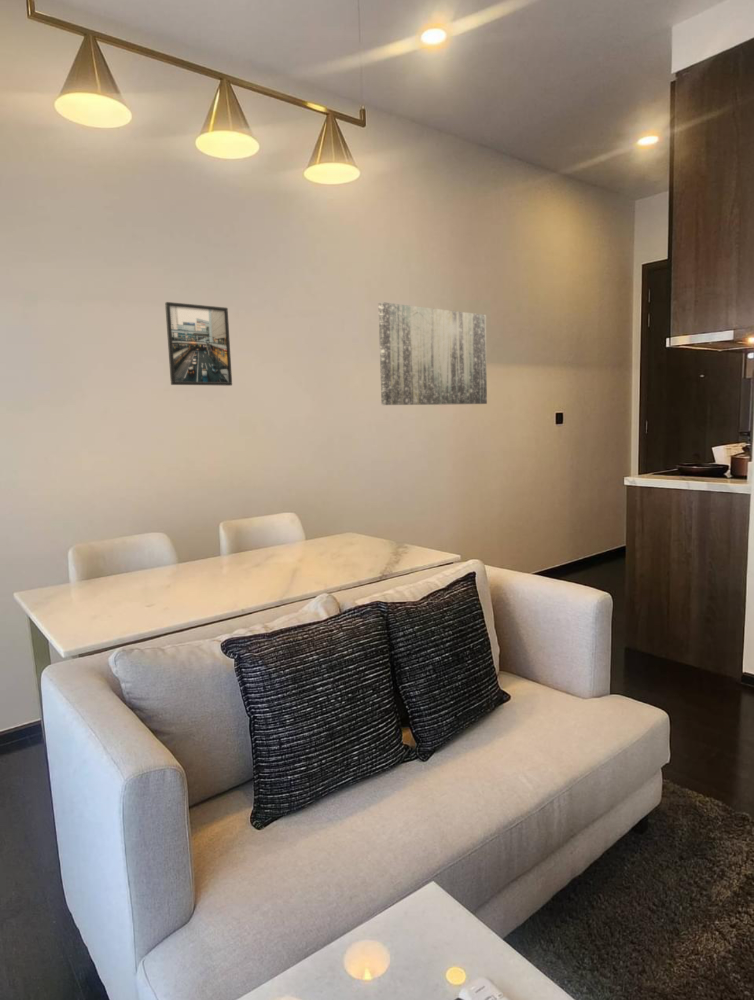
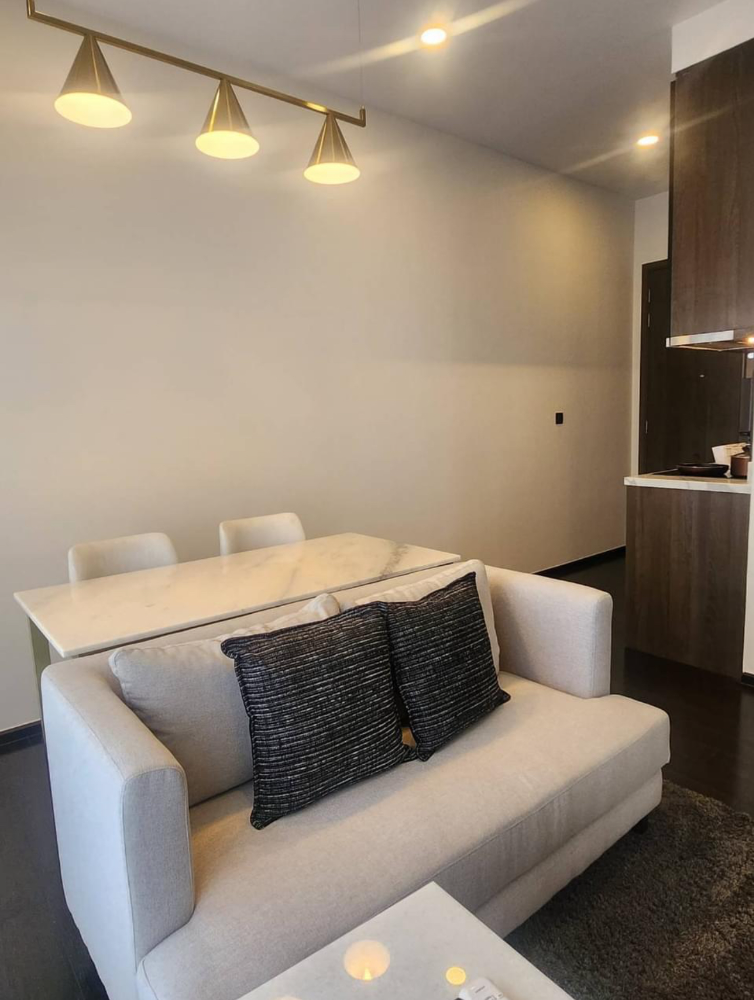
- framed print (199, 345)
- wall art (436, 357)
